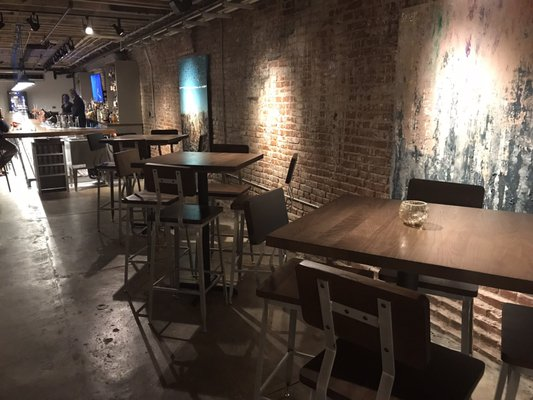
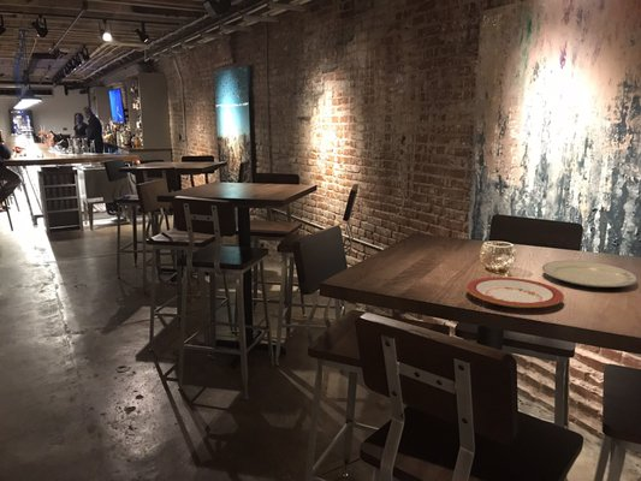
+ plate (512, 293)
+ chinaware (587, 274)
